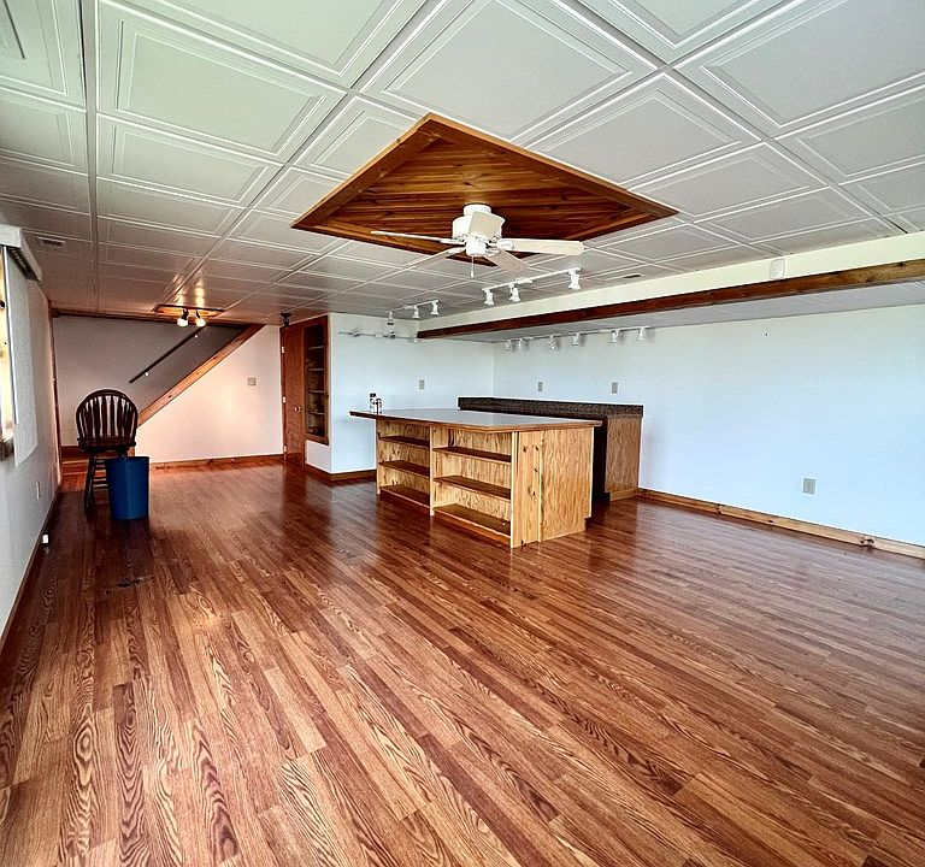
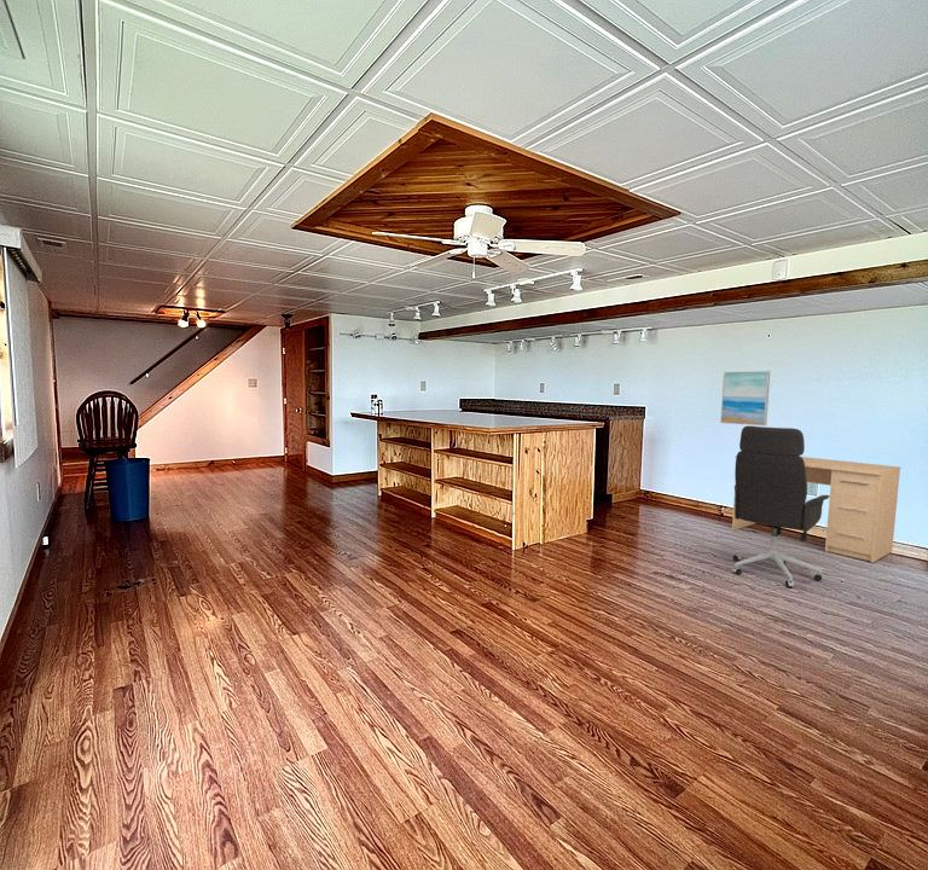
+ office chair (776, 500)
+ wall art (744, 398)
+ desk (811, 482)
